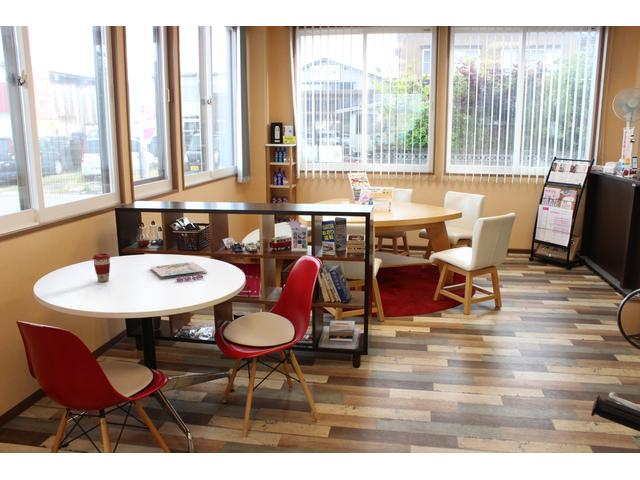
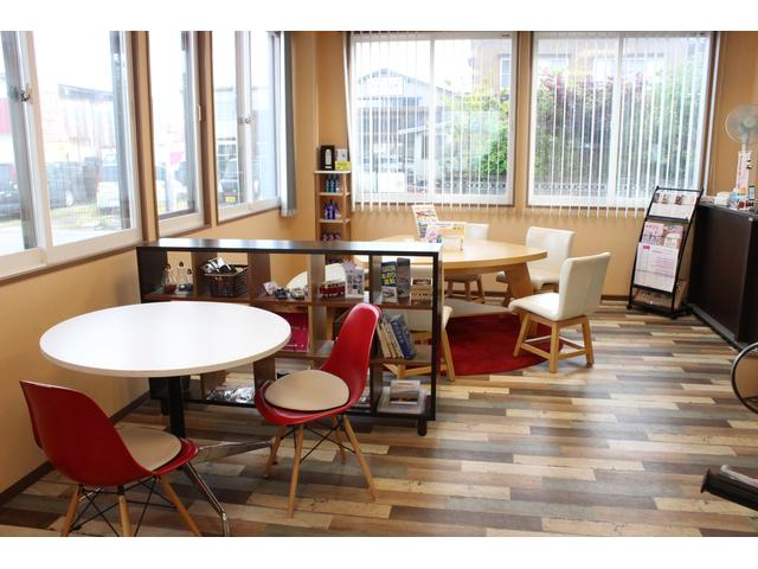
- magazine (180, 271)
- coffee cup (102, 267)
